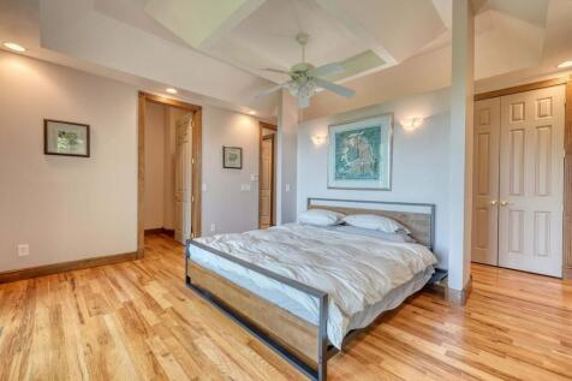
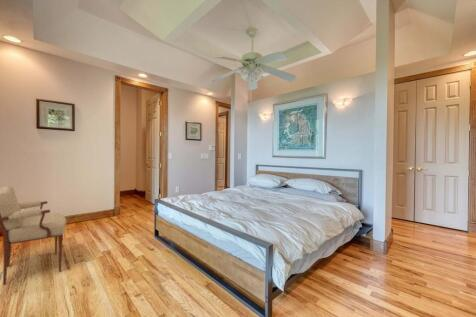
+ armchair (32, 226)
